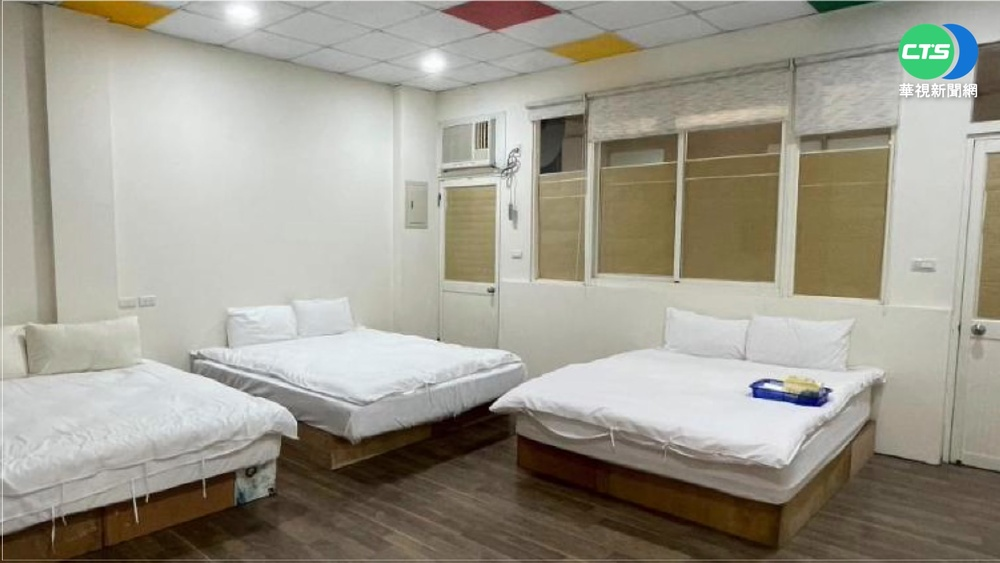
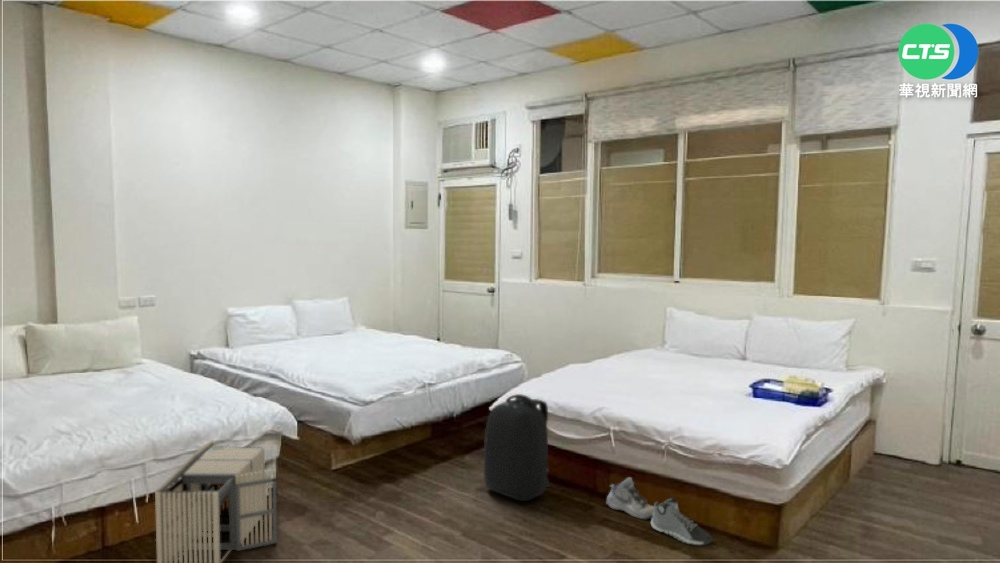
+ backpack (519, 443)
+ sneaker (680, 518)
+ storage bin (215, 487)
+ shoe (632, 495)
